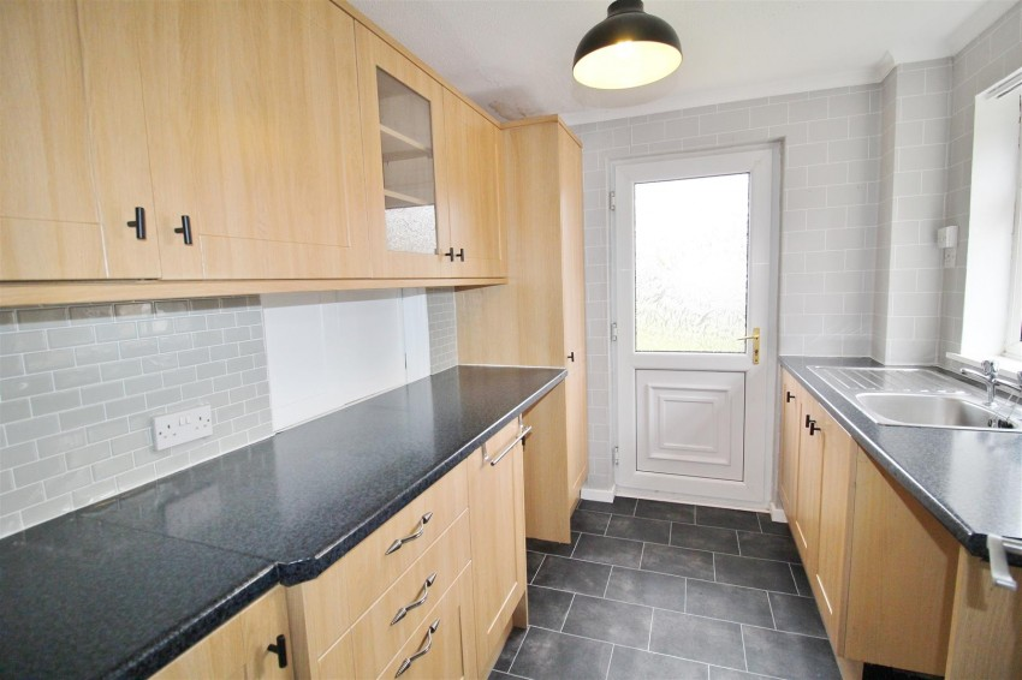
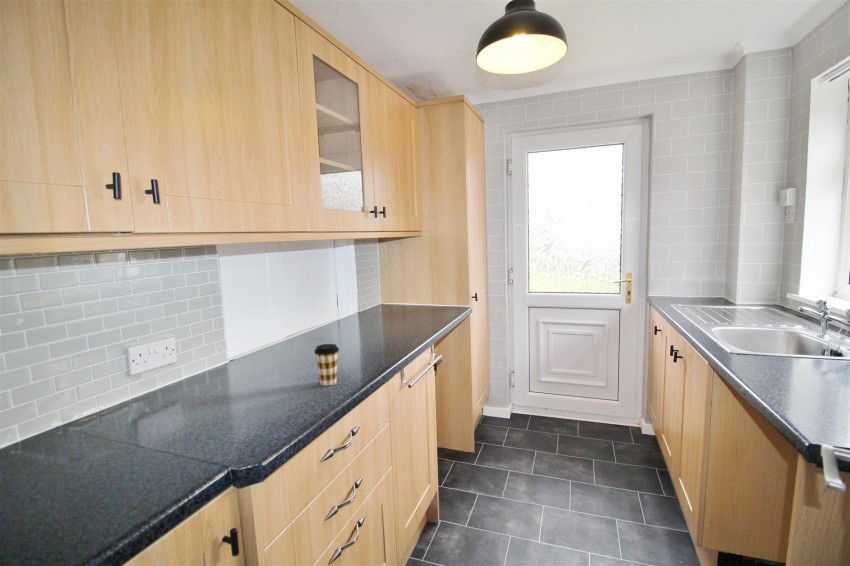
+ coffee cup (327, 364)
